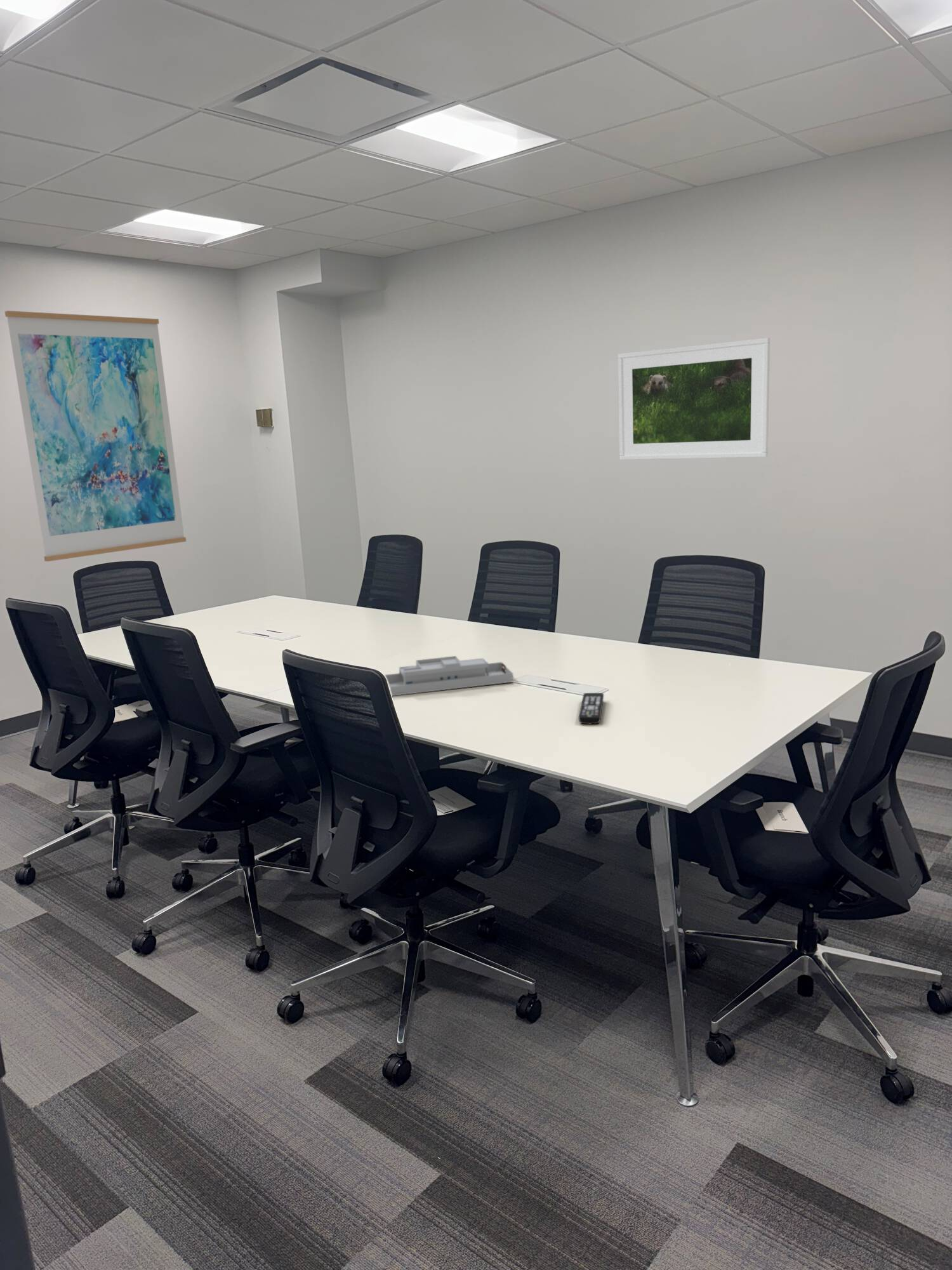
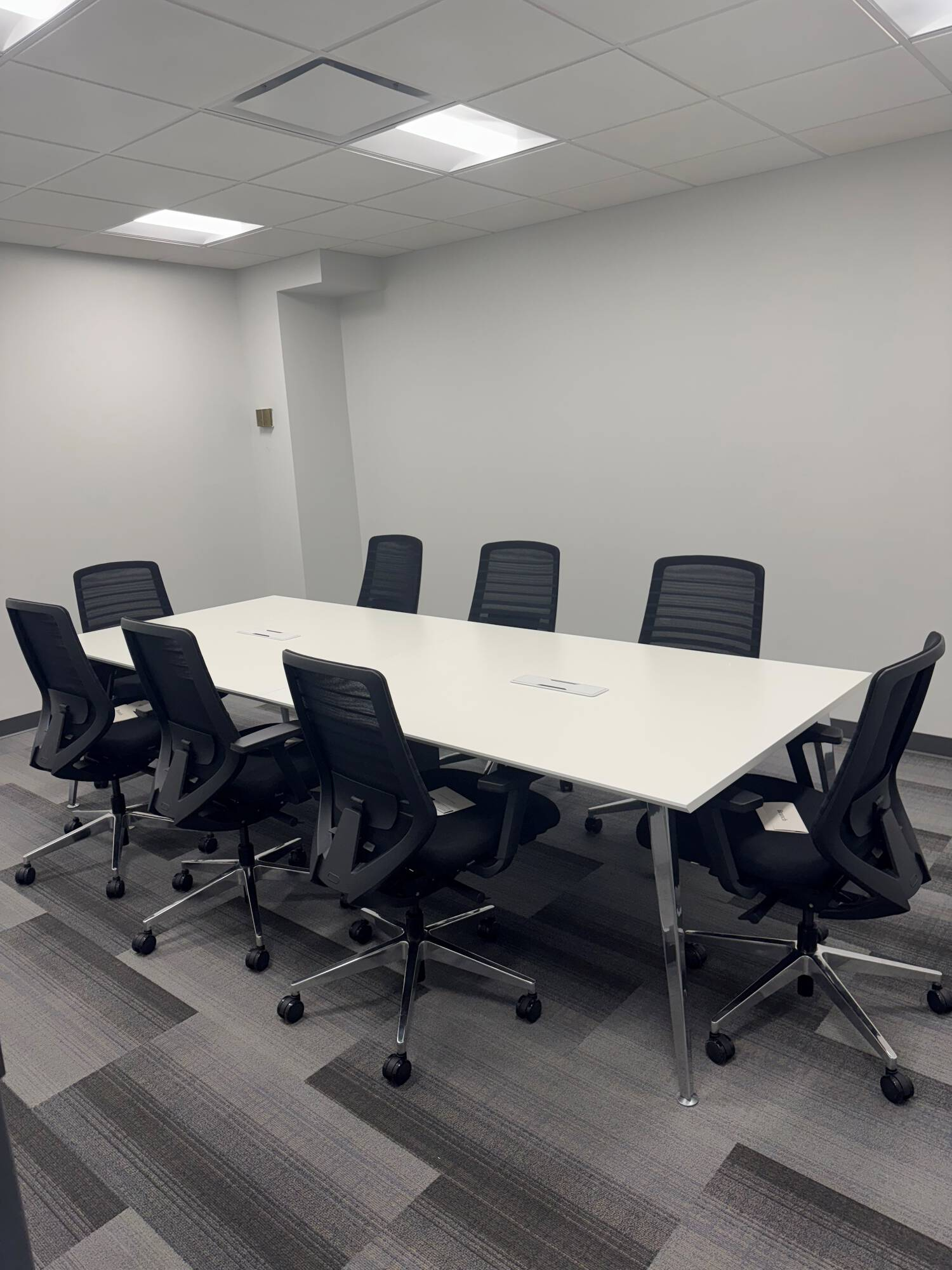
- remote control (592, 707)
- wall art (103, 436)
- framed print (689, 403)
- desk organizer (444, 672)
